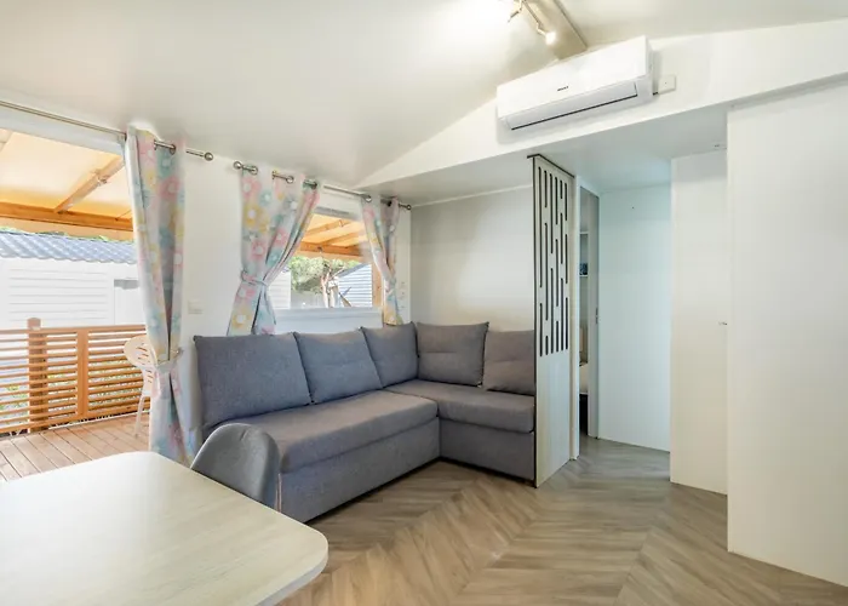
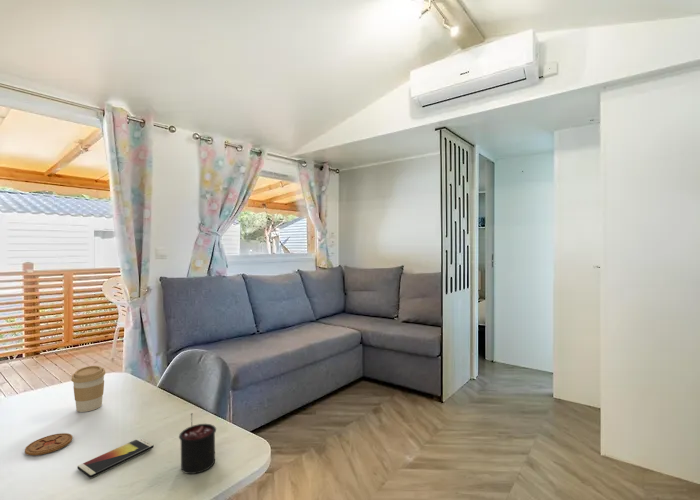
+ coaster (49, 443)
+ coffee cup (89, 388)
+ smartphone (117, 456)
+ candle (198, 440)
